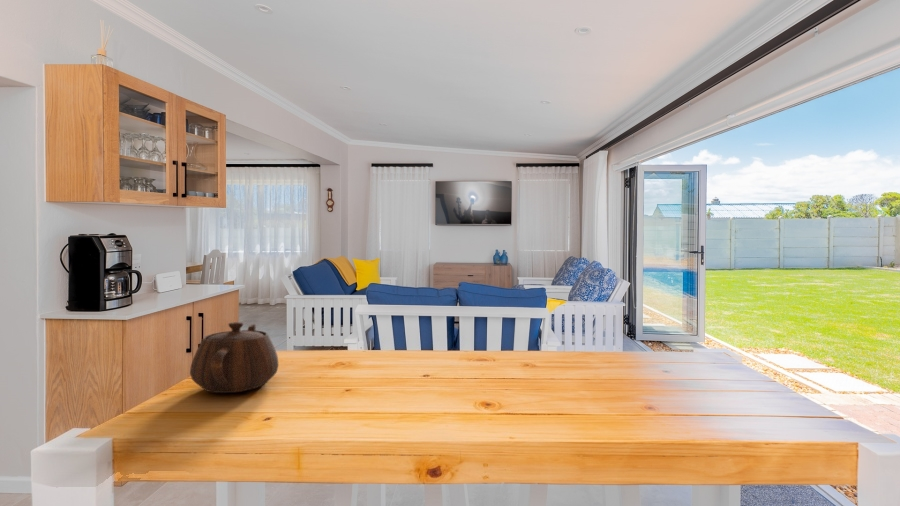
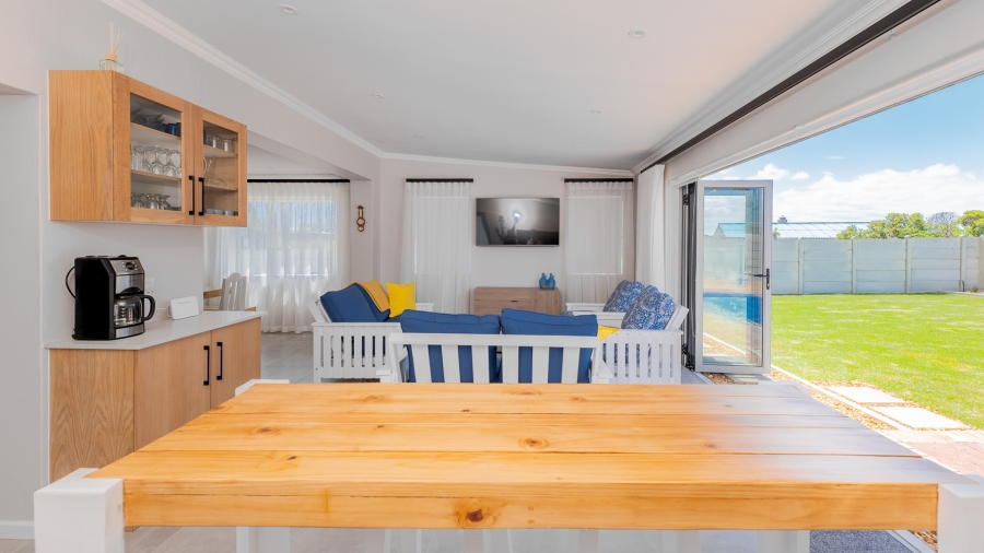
- teapot (237, 353)
